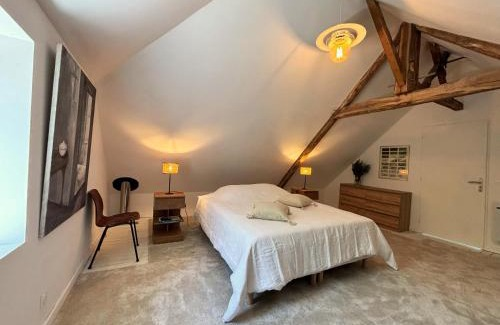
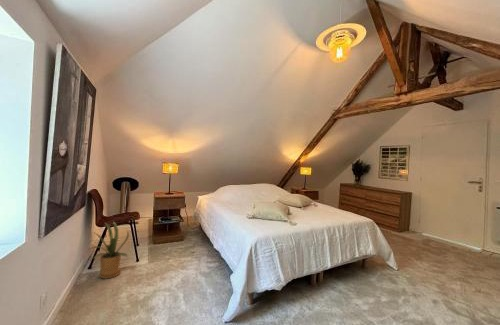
+ house plant (107, 250)
